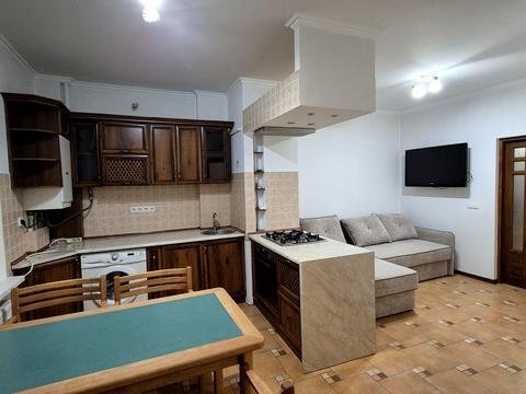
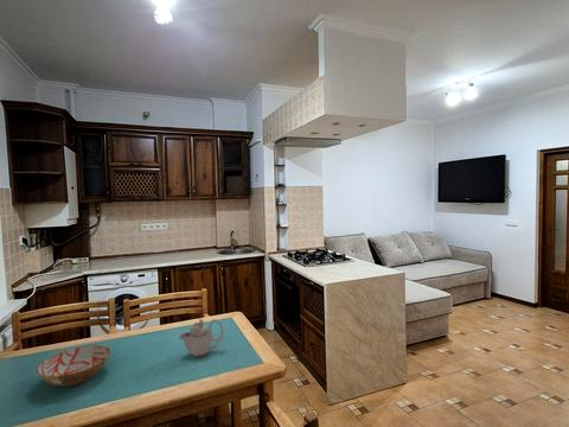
+ bowl (76, 368)
+ teapot (202, 336)
